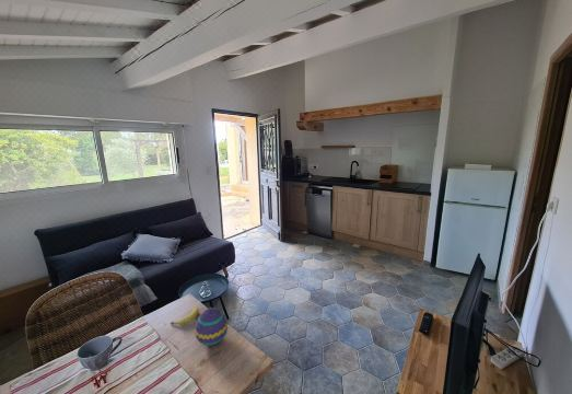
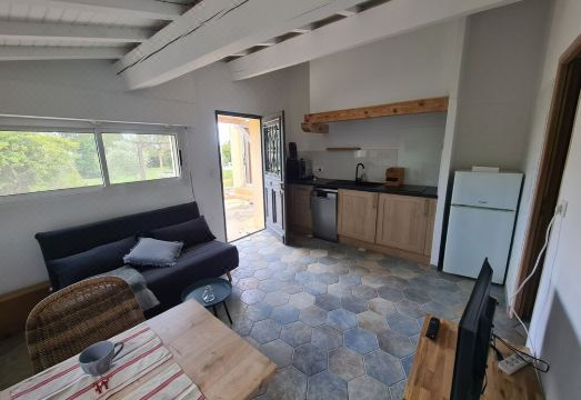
- fruit (187, 316)
- decorative egg (211, 325)
